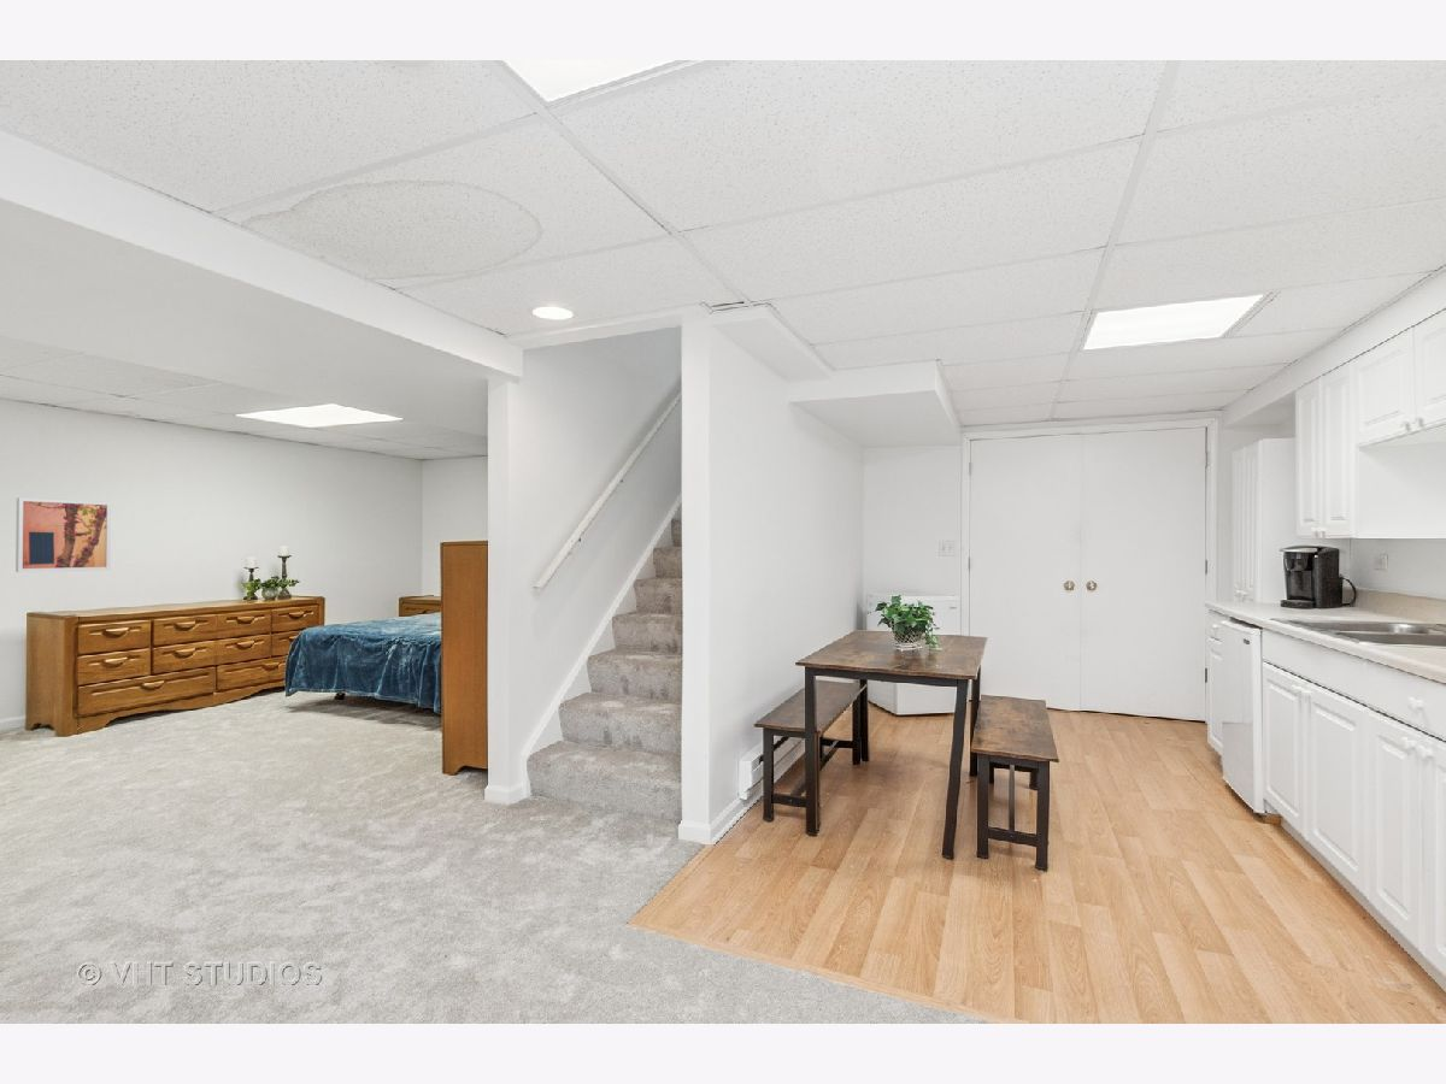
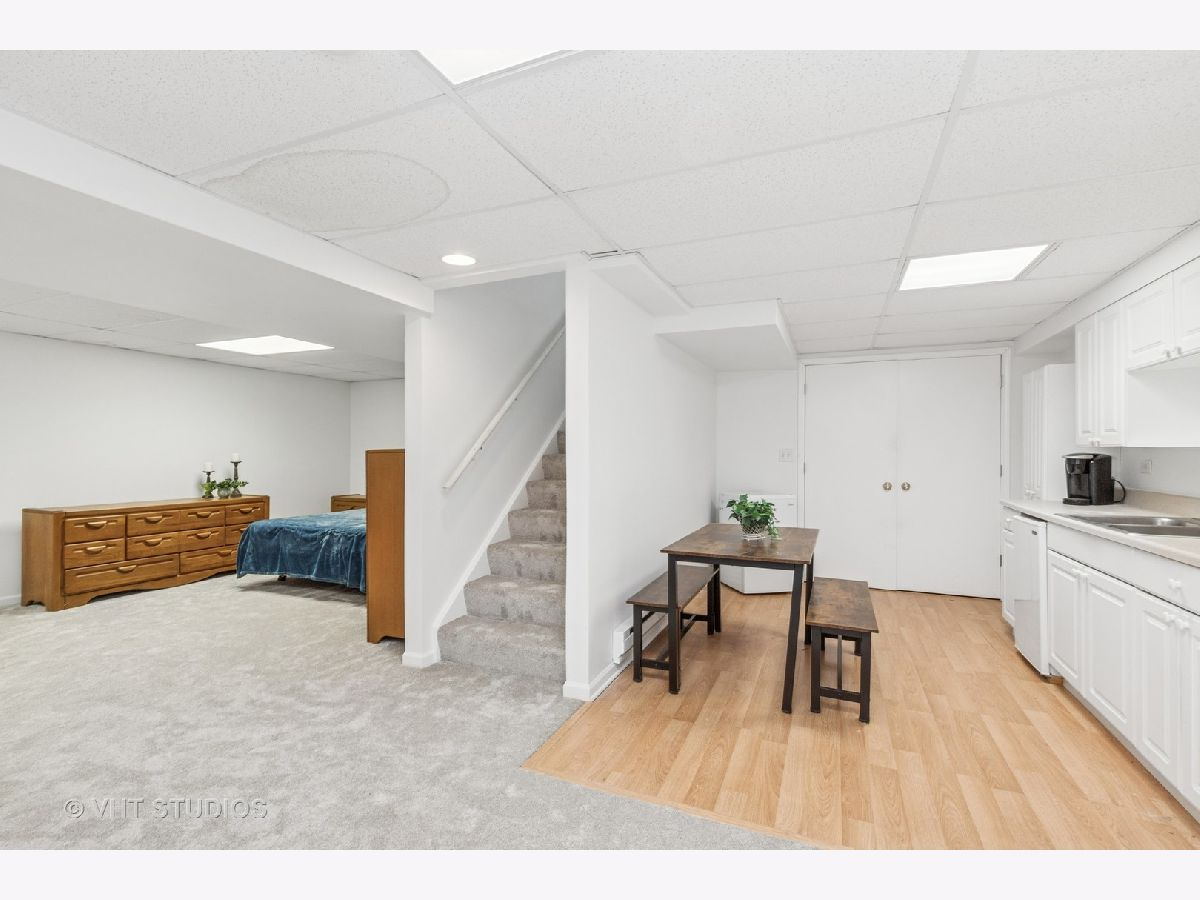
- wall art (65, 535)
